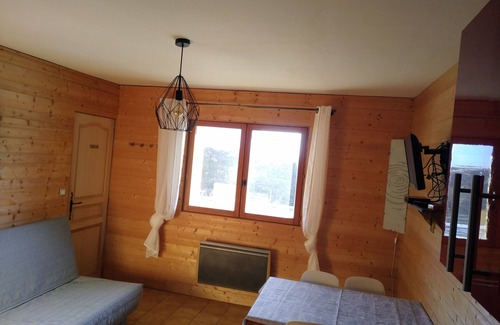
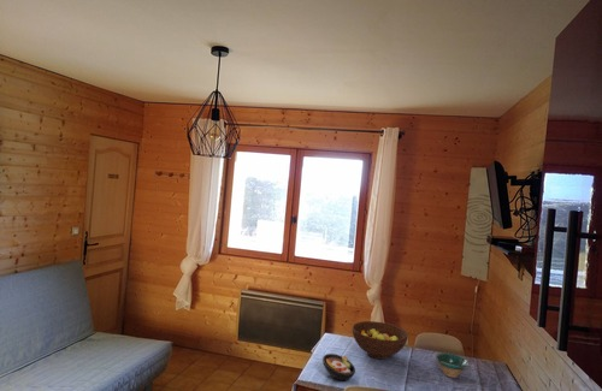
+ bowl (452, 366)
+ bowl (338, 368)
+ fruit bowl (378, 342)
